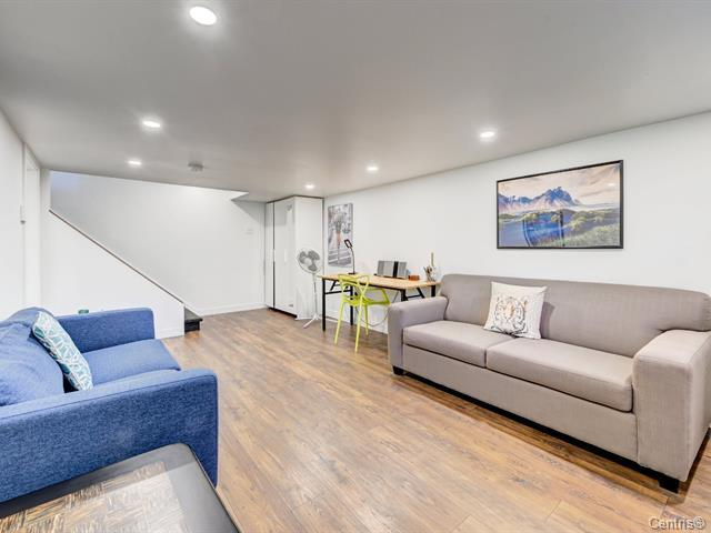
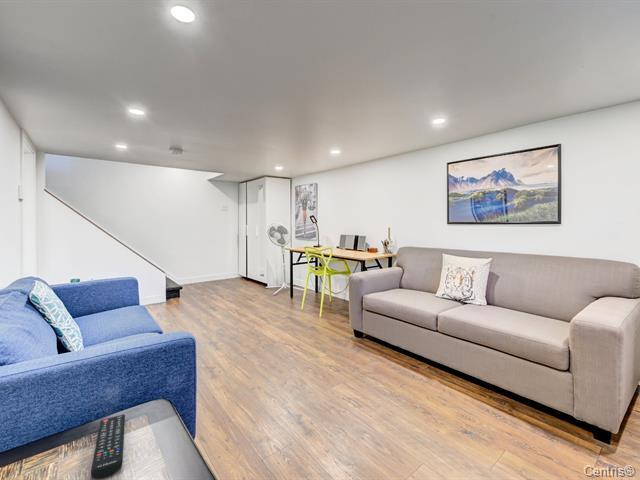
+ remote control (110, 441)
